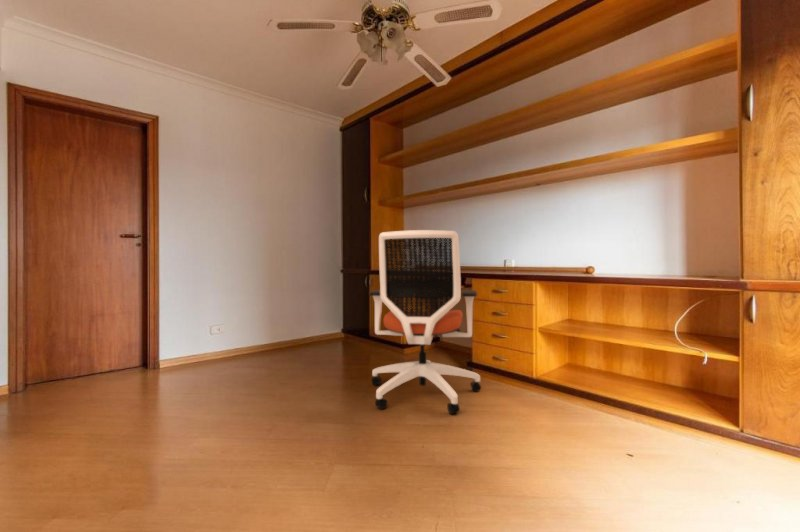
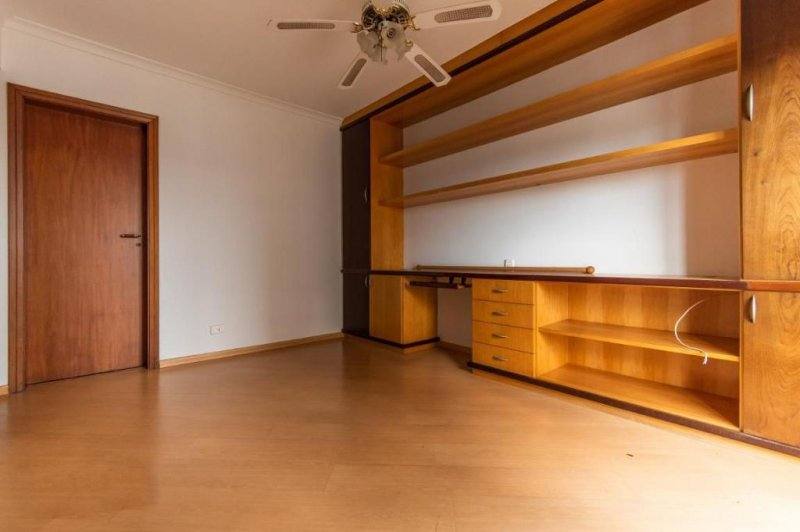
- office chair (423, 313)
